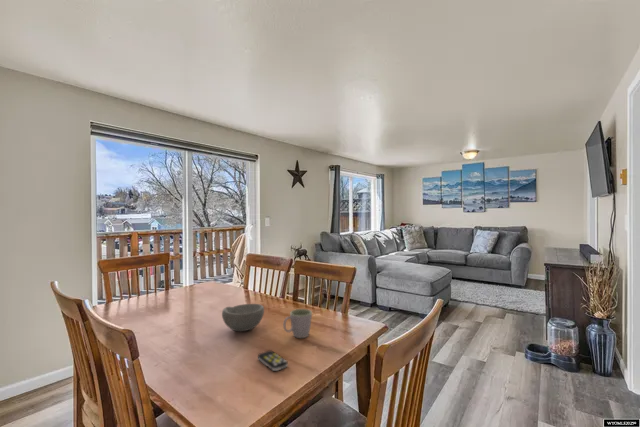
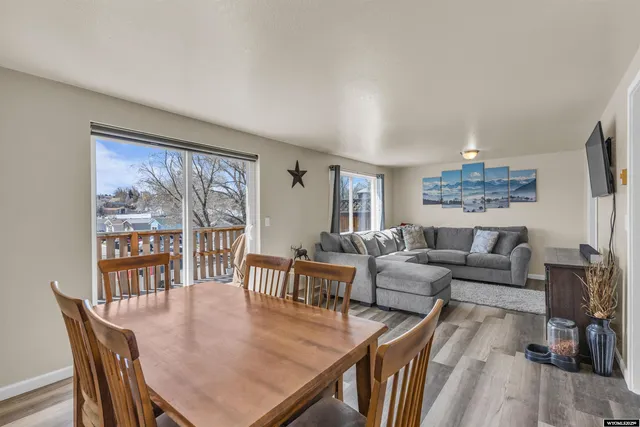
- bowl (243, 318)
- mug (297, 324)
- remote control (272, 359)
